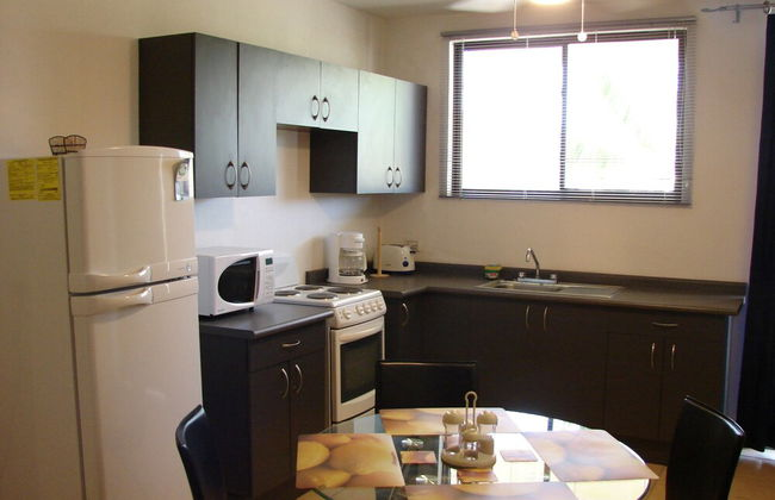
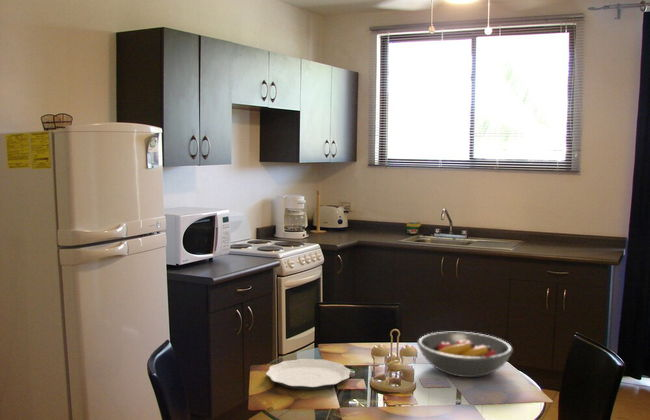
+ fruit bowl (463, 353)
+ plate (308, 374)
